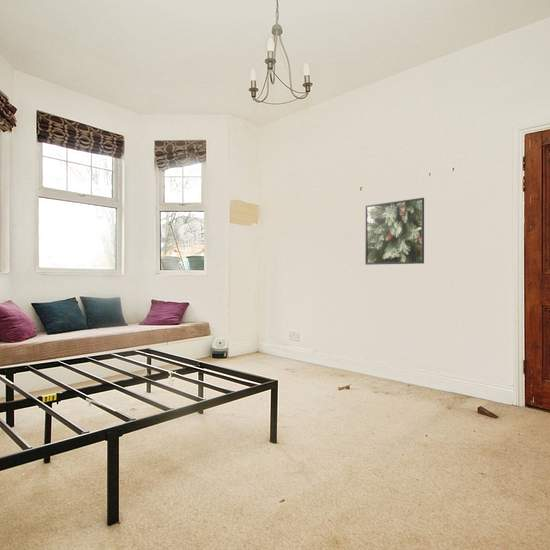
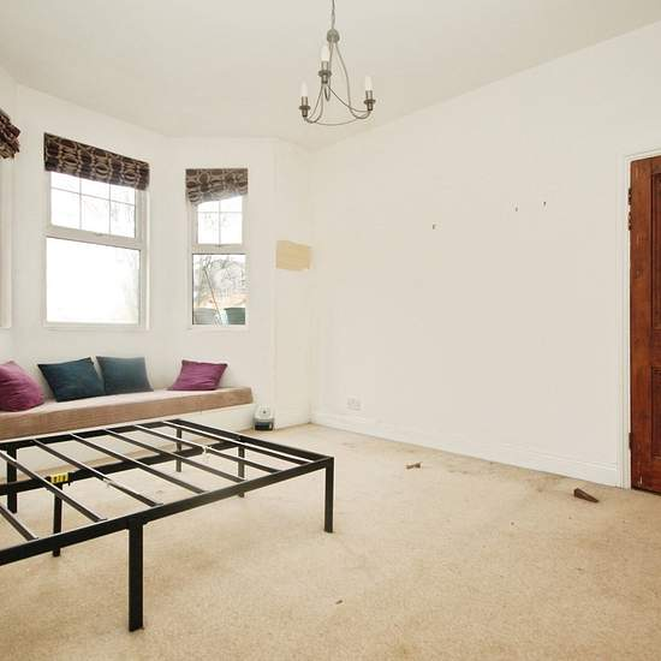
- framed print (393, 233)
